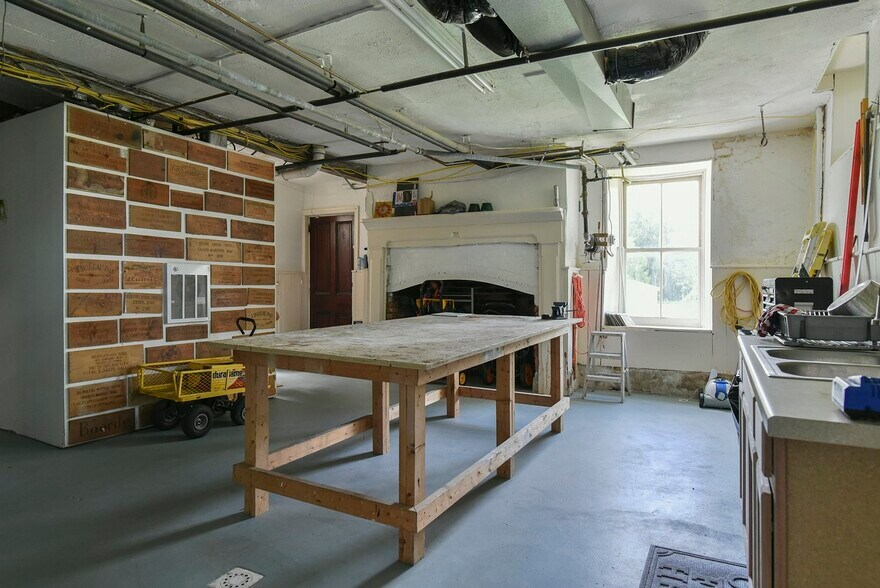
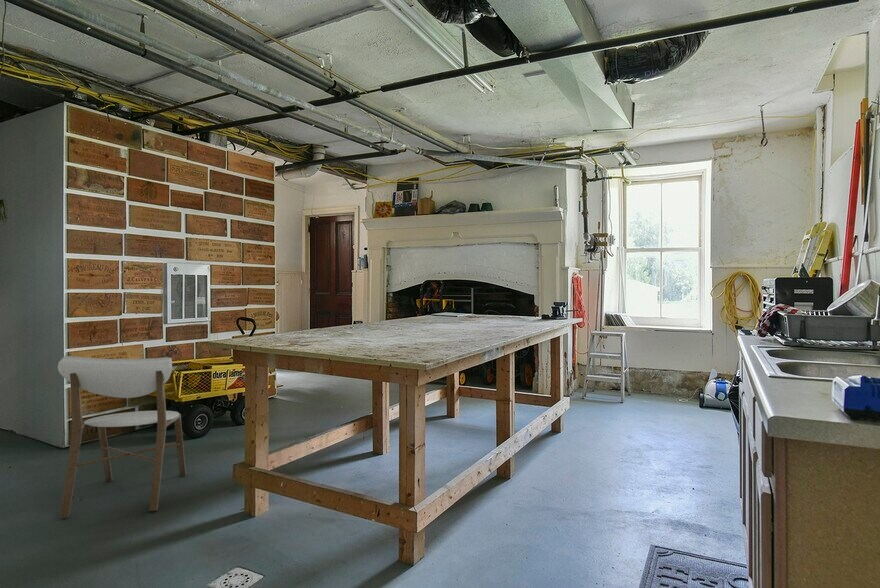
+ dining chair (128, 423)
